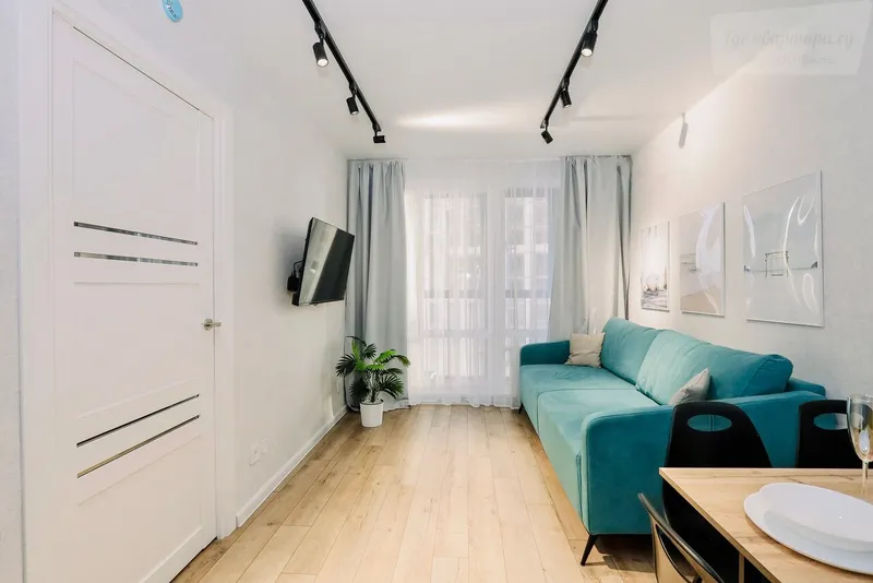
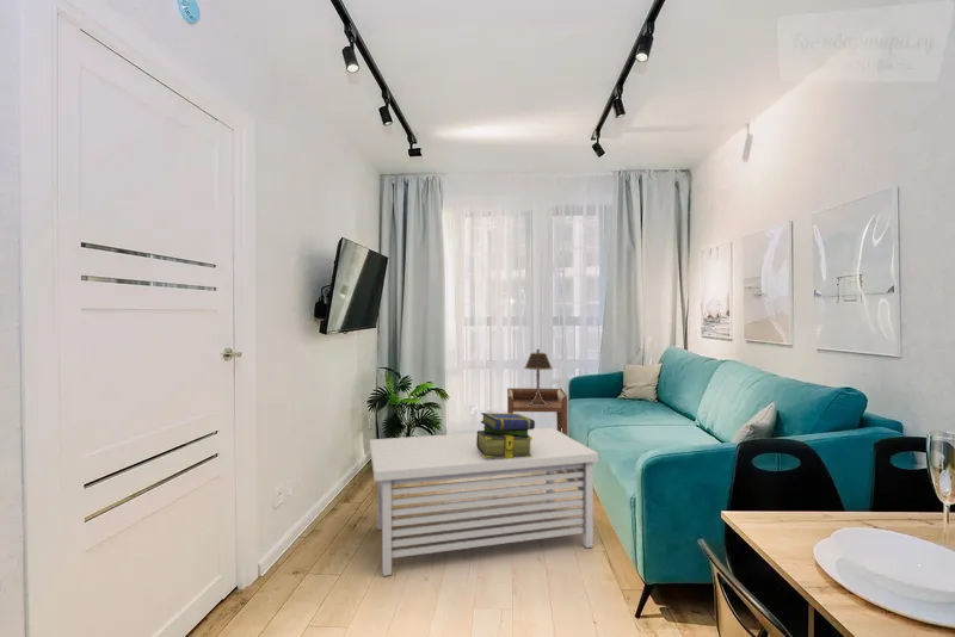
+ stack of books (505, 433)
+ table lamp (537, 376)
+ side table (535, 410)
+ coffee table (478, 490)
